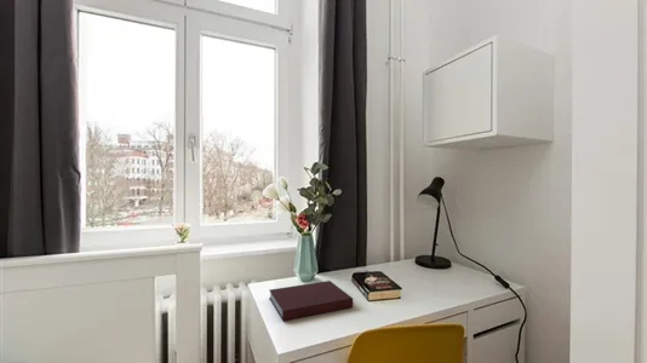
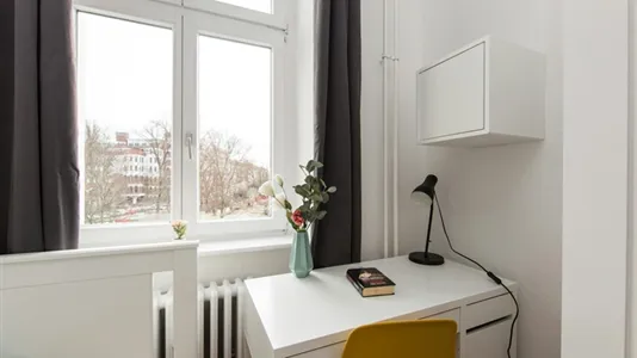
- notebook (309, 298)
